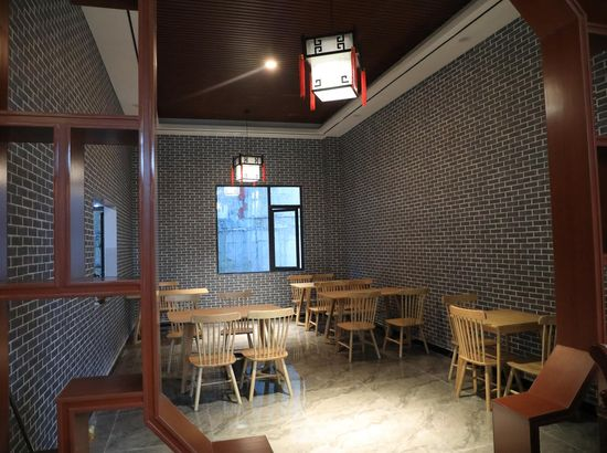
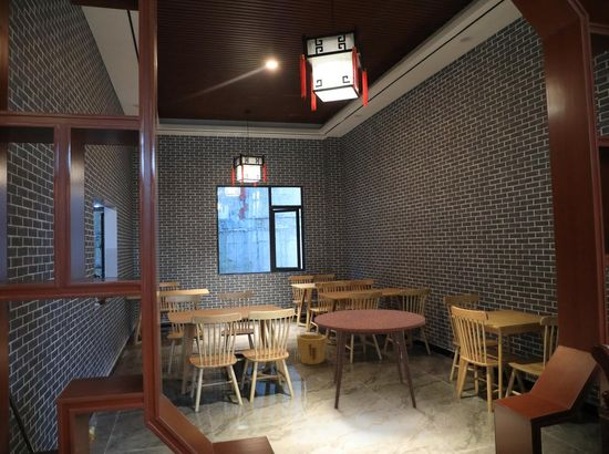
+ dining table (370, 333)
+ bucket (312, 348)
